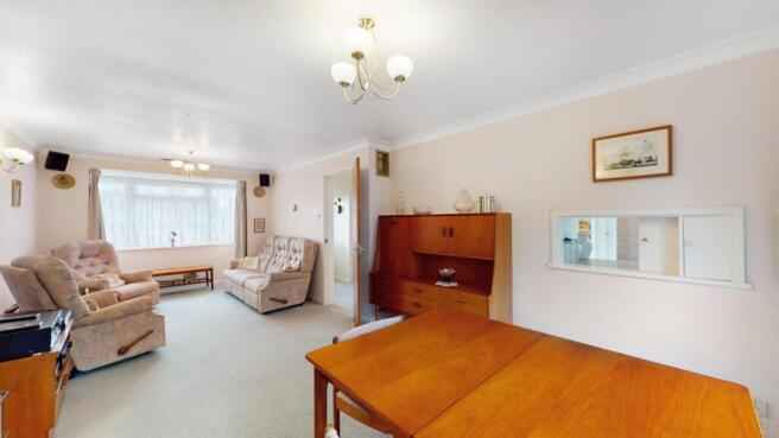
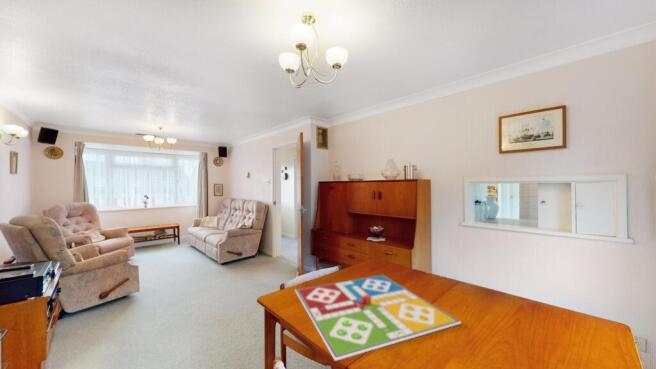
+ gameboard (366, 300)
